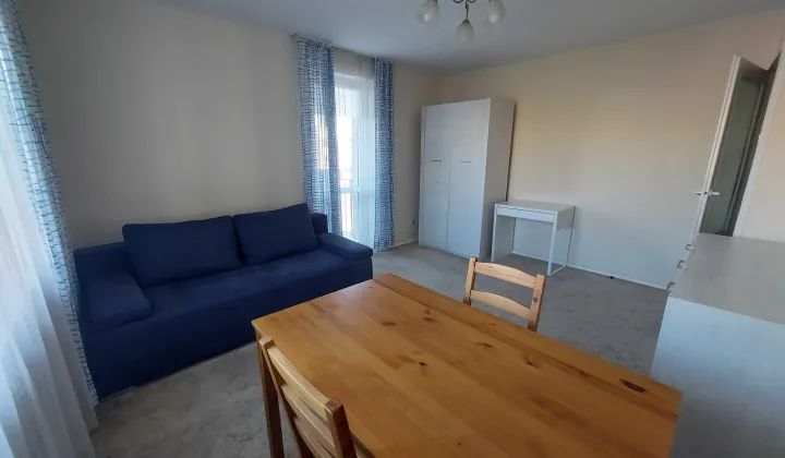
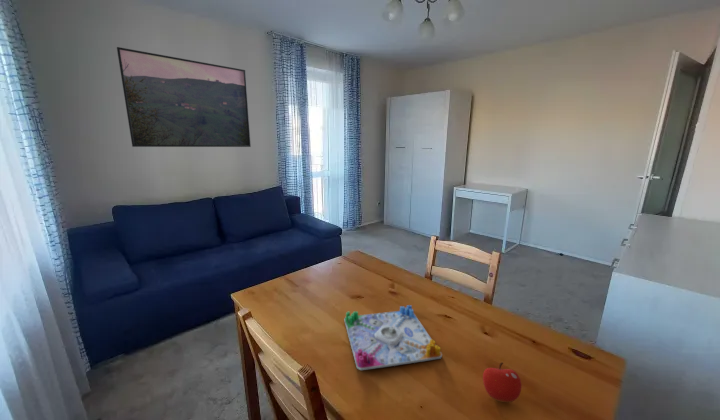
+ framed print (194, 104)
+ board game (388, 332)
+ fruit (501, 382)
